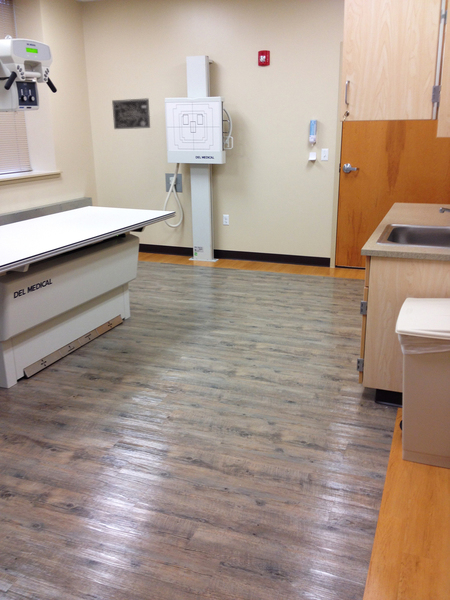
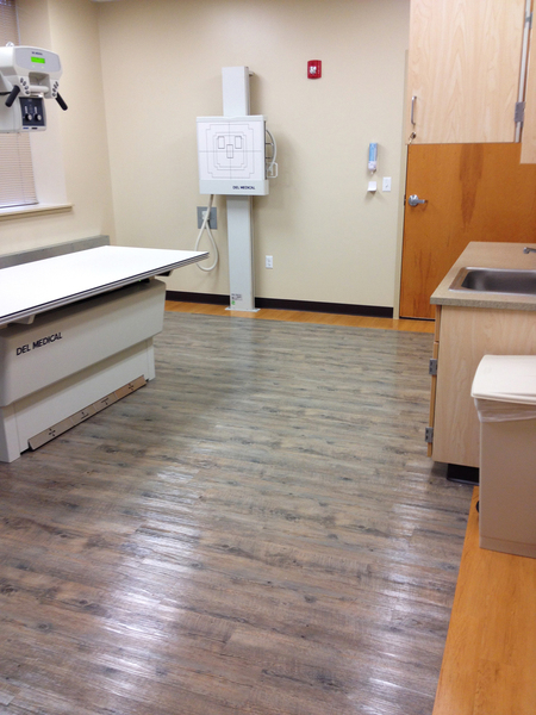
- wall art (131, 114)
